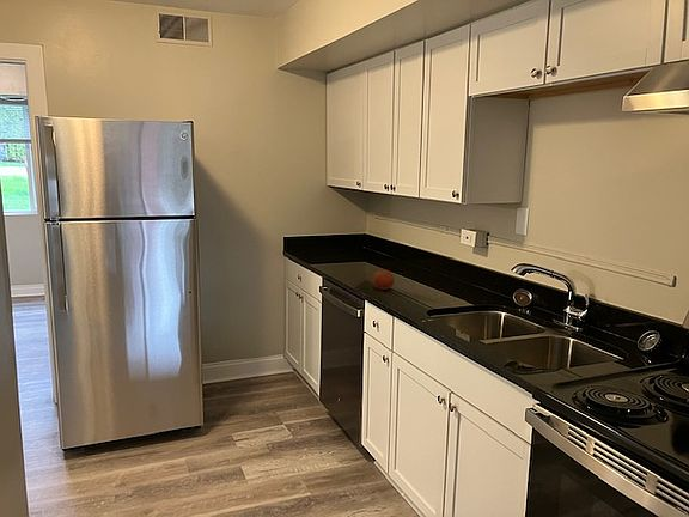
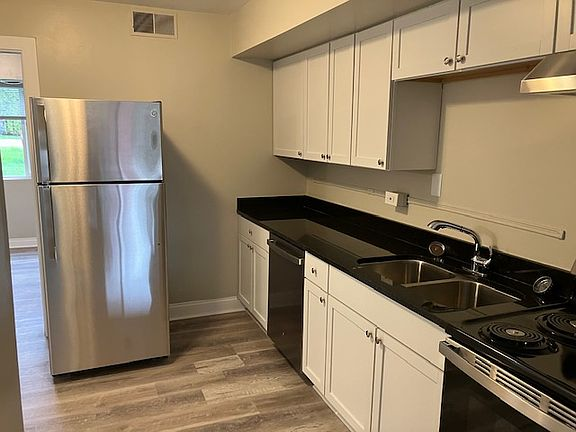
- fruit (383, 279)
